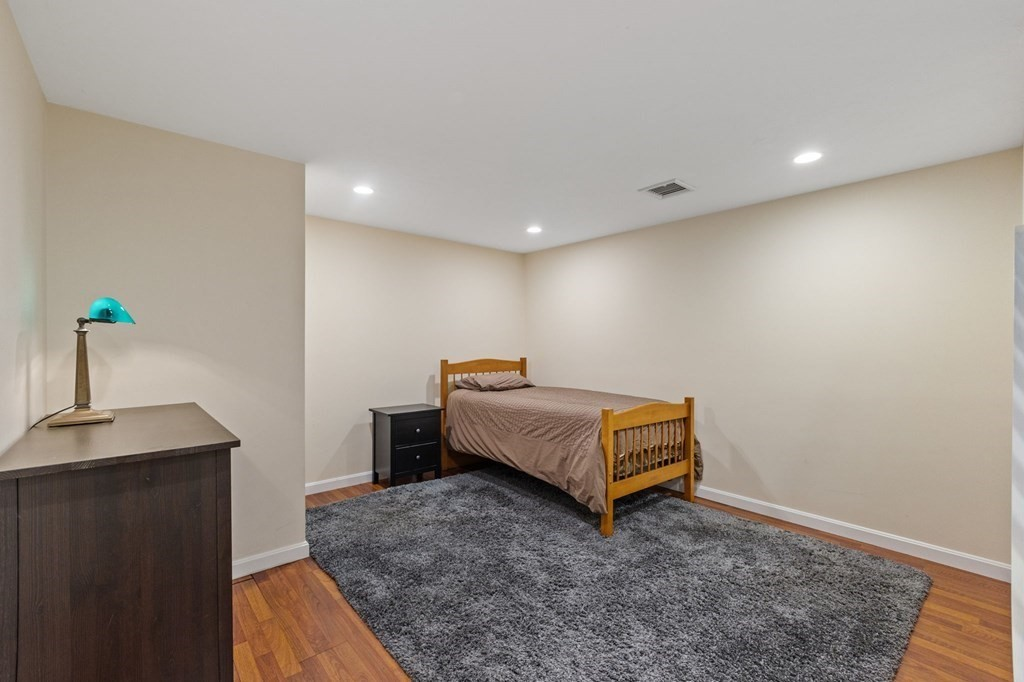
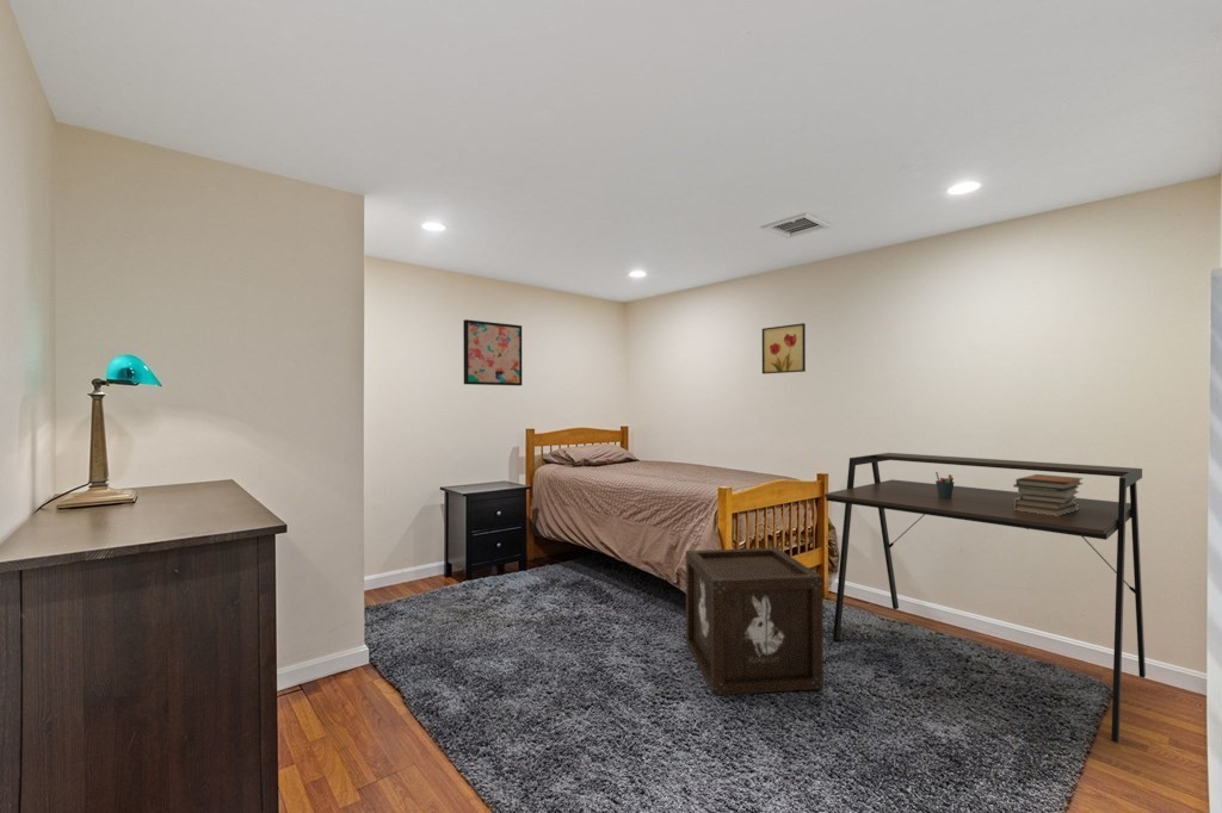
+ pen holder (944, 484)
+ book stack (1048, 494)
+ wall art (783, 349)
+ storage box (748, 614)
+ desk (976, 521)
+ wall art (493, 353)
